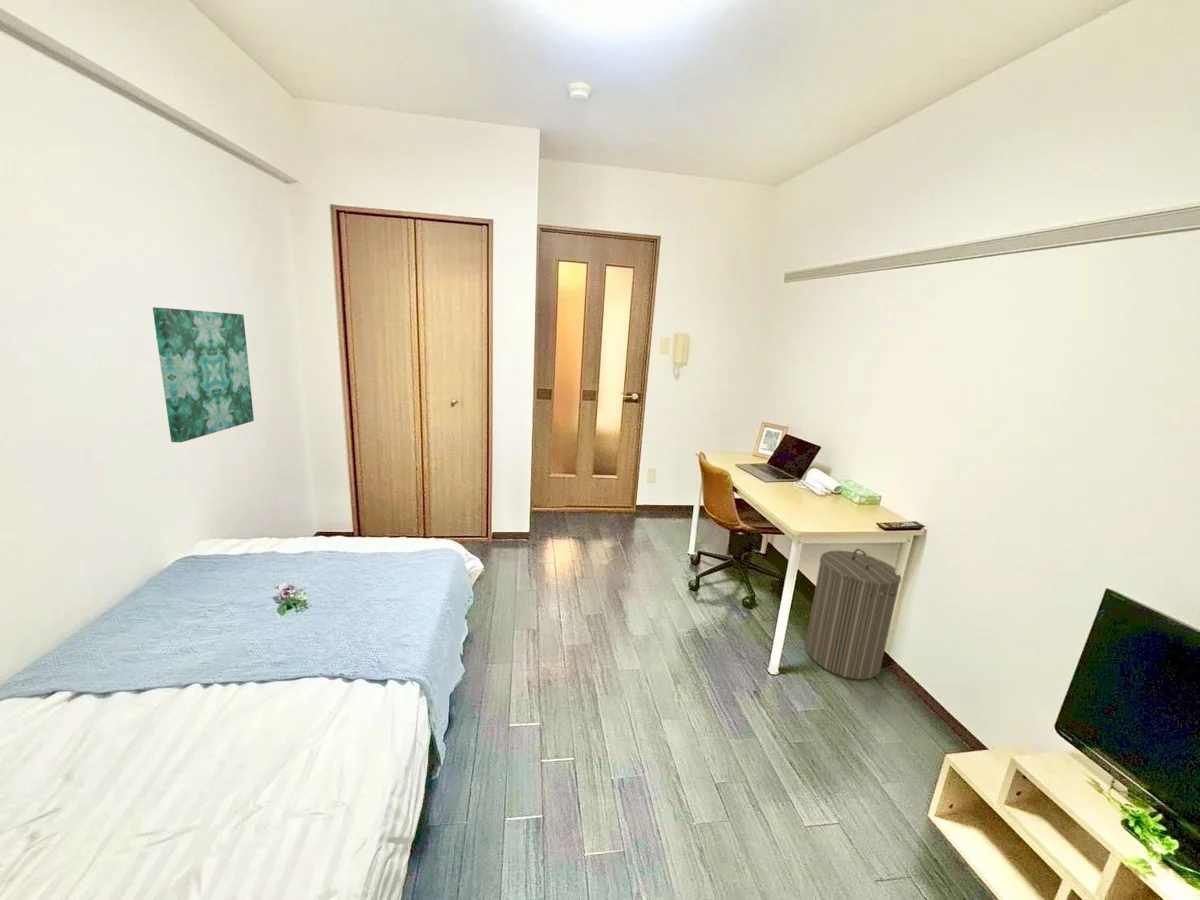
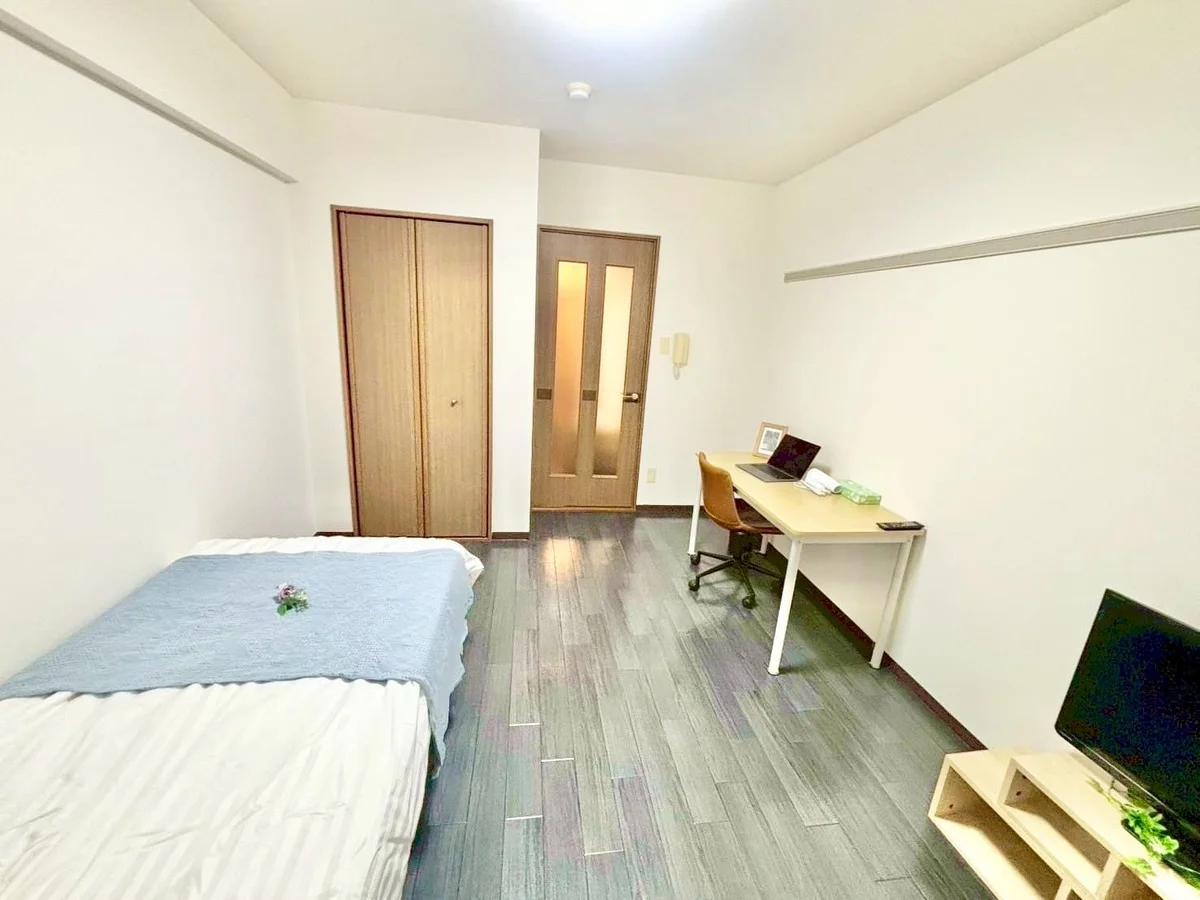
- wall art (210, 372)
- laundry hamper (851, 605)
